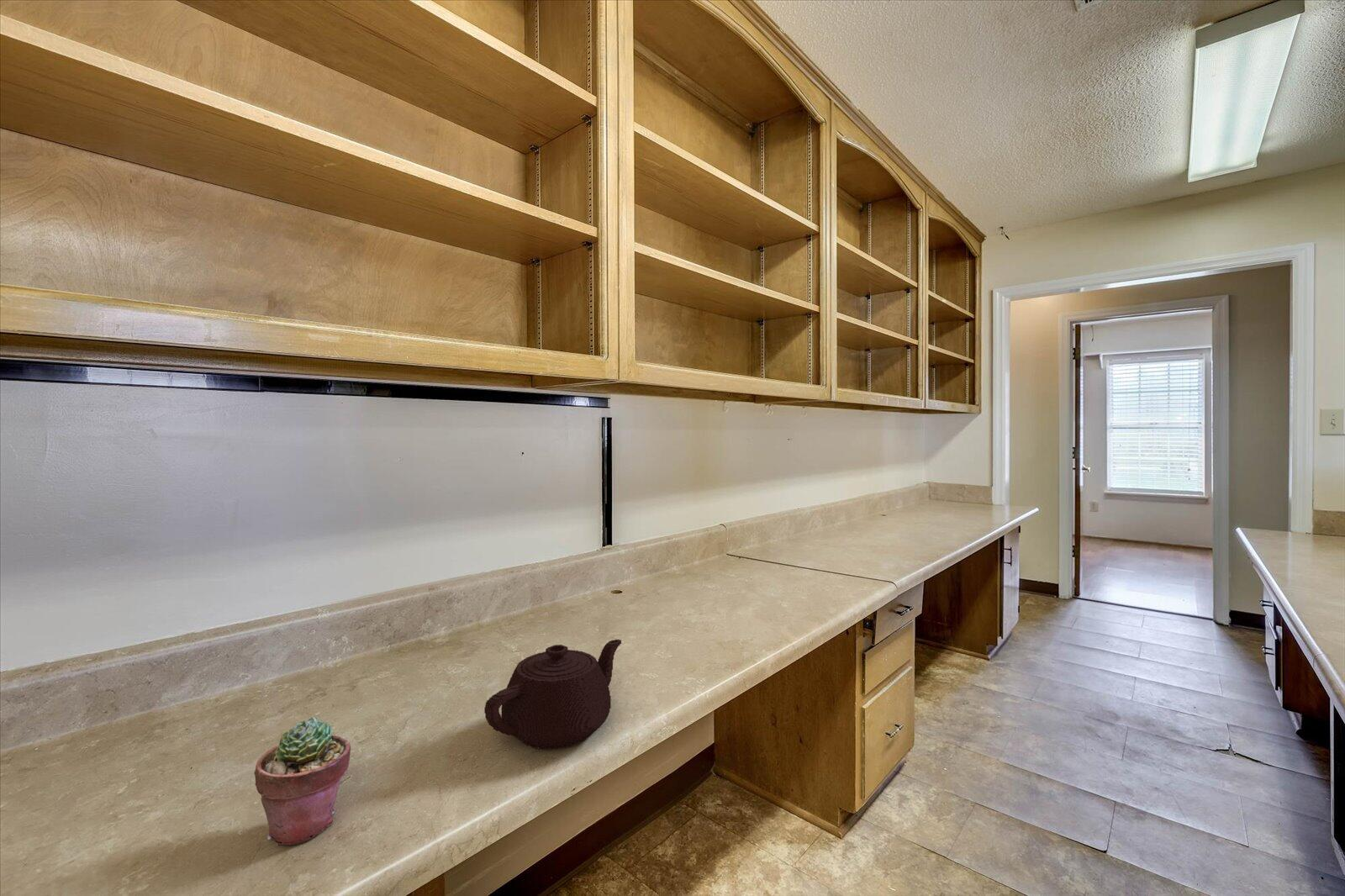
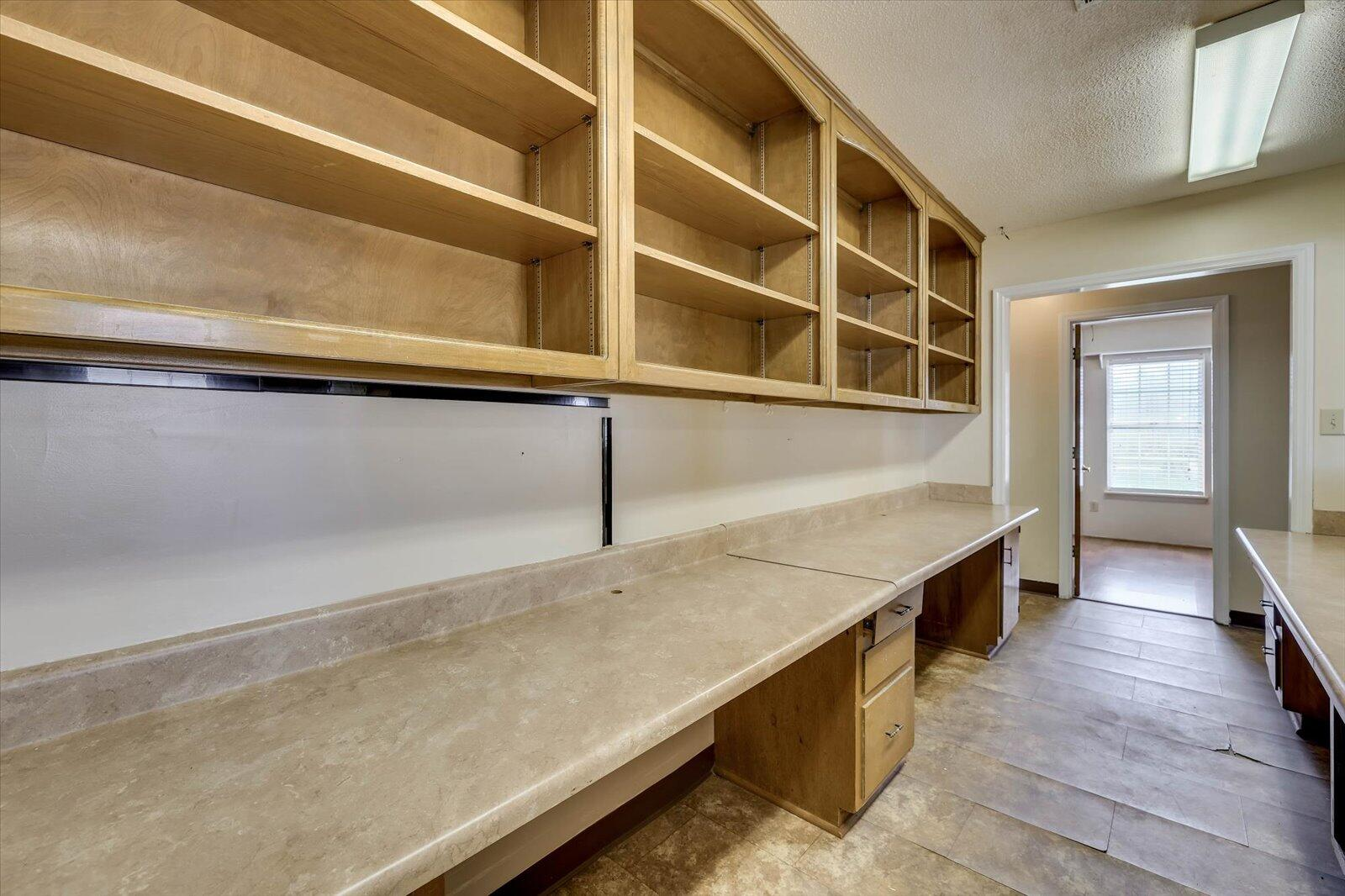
- teapot (562, 687)
- potted succulent (304, 774)
